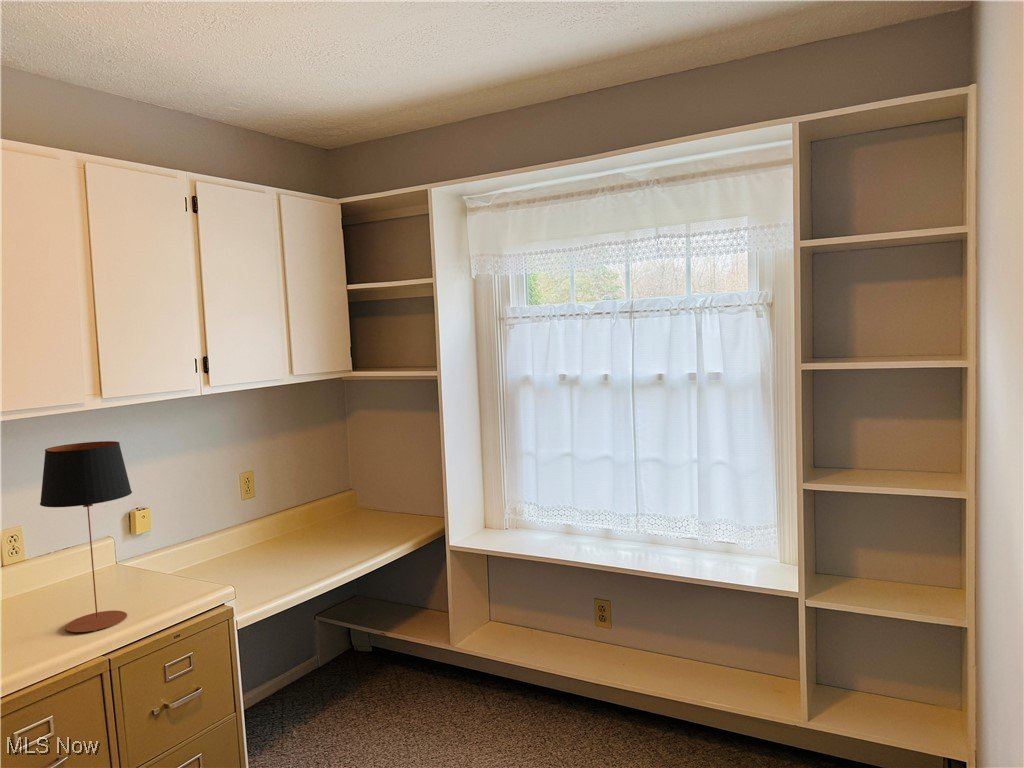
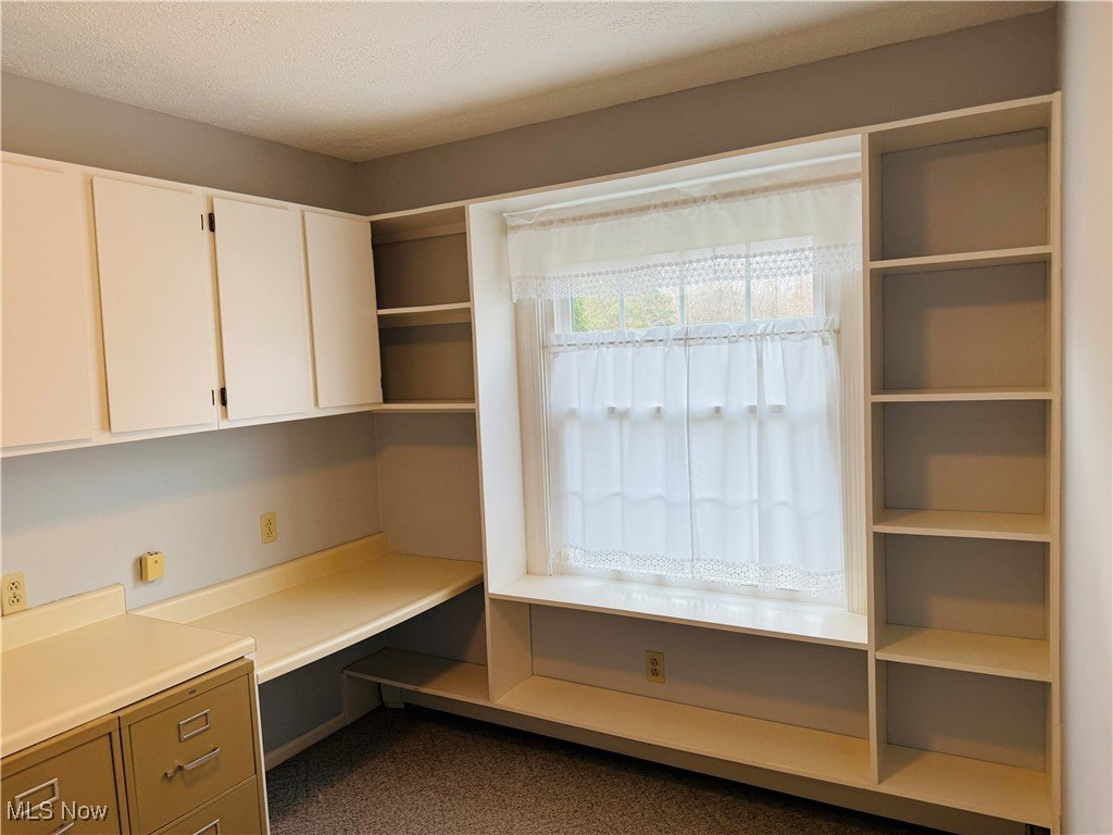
- table lamp (90, 534)
